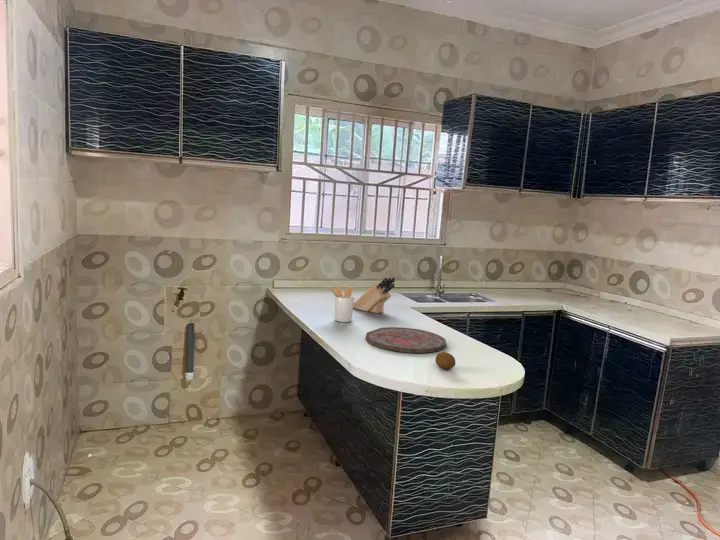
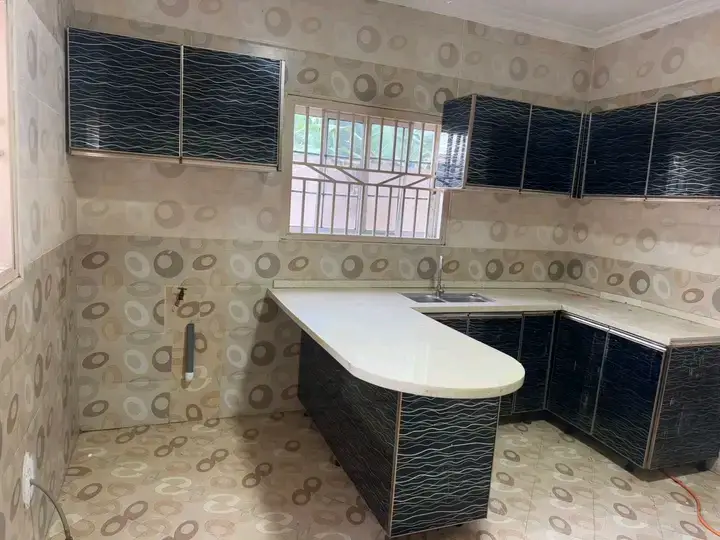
- utensil holder (339, 302)
- knife block (373, 292)
- fruit (445, 360)
- cutting board (405, 339)
